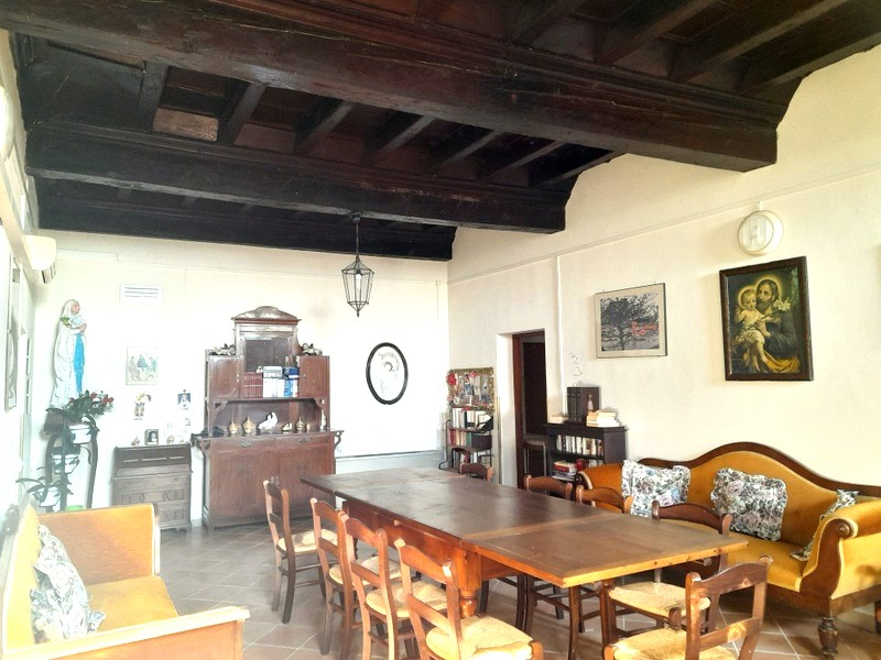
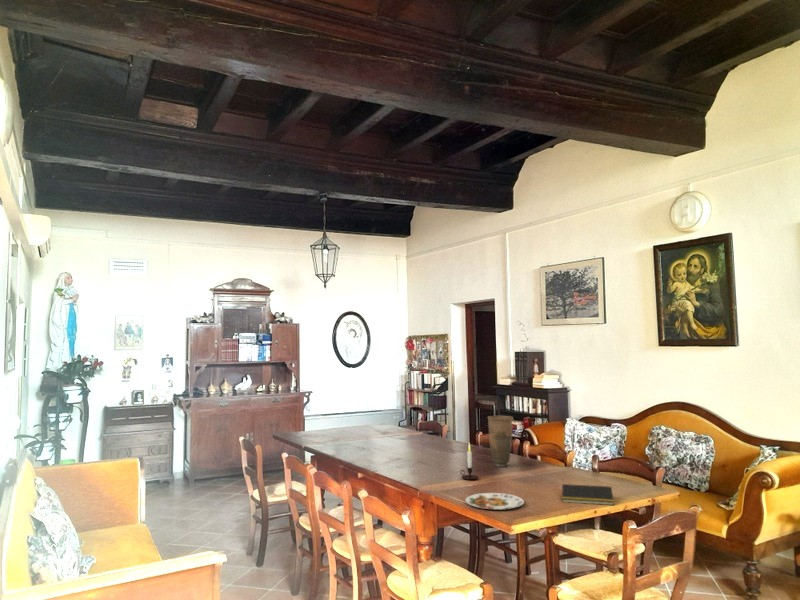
+ vase (500, 441)
+ candle (468, 460)
+ plate (494, 501)
+ notepad (587, 494)
